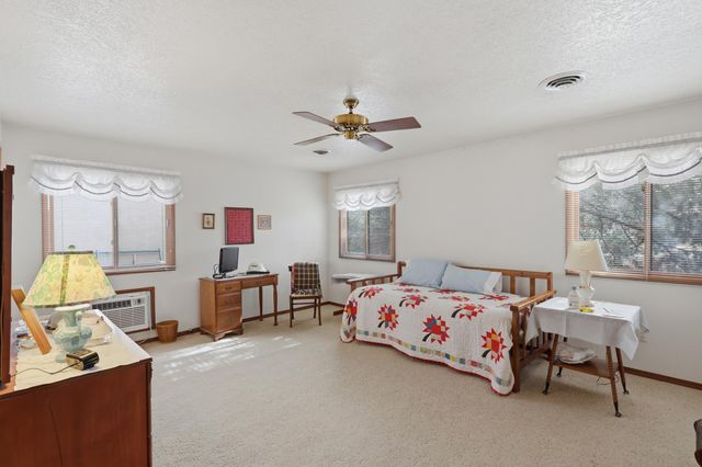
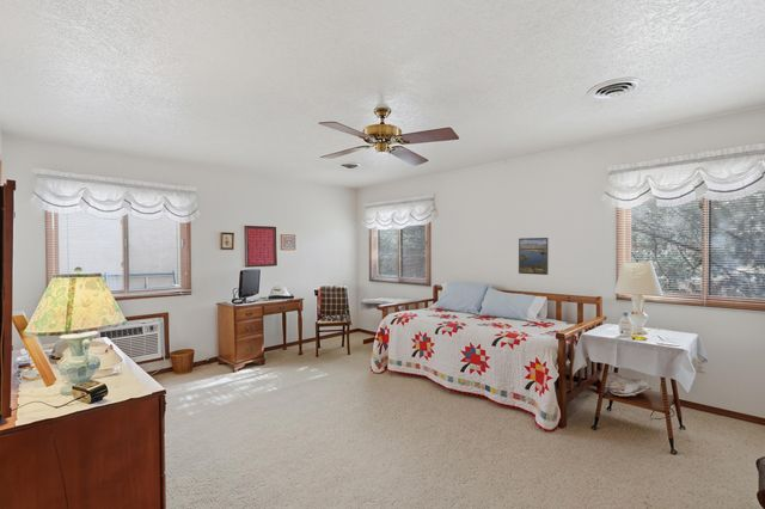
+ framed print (533, 256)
